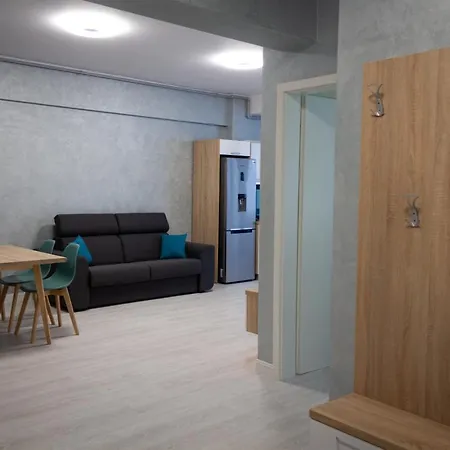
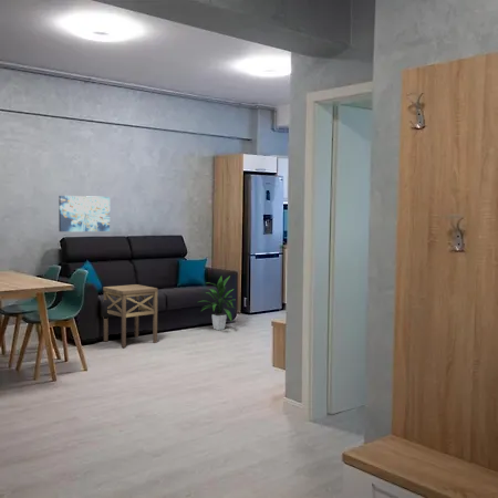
+ wall art (84, 214)
+ side table (129, 314)
+ indoor plant (219, 302)
